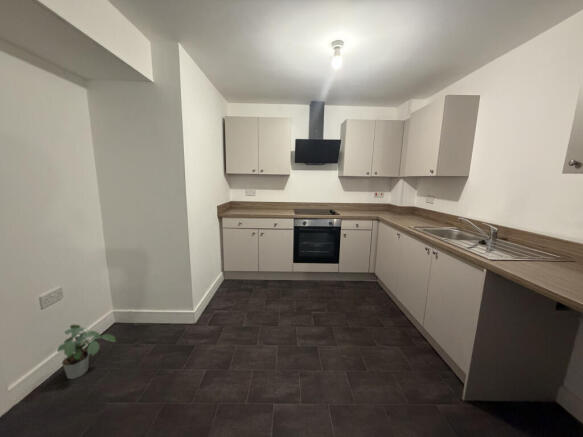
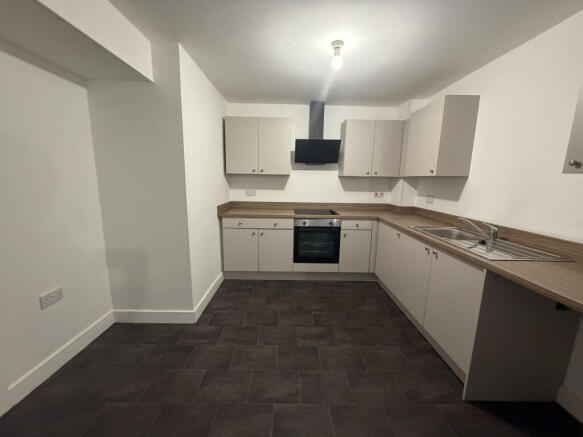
- potted plant (82, 350)
